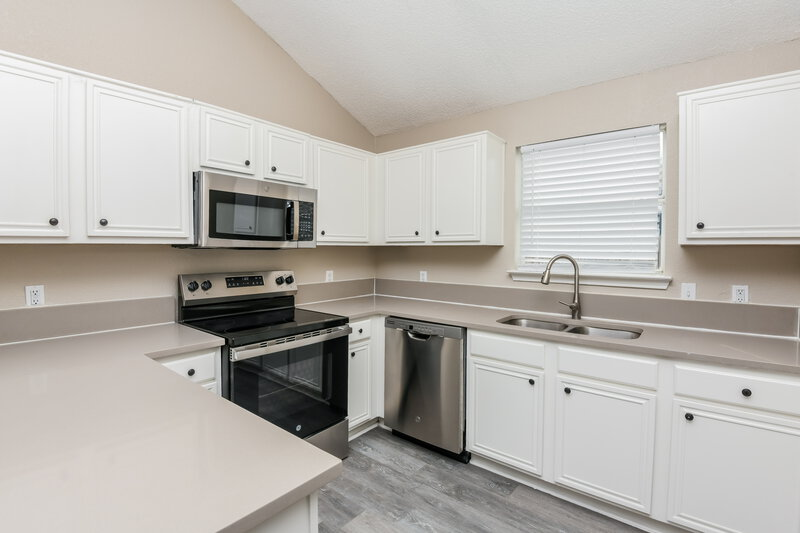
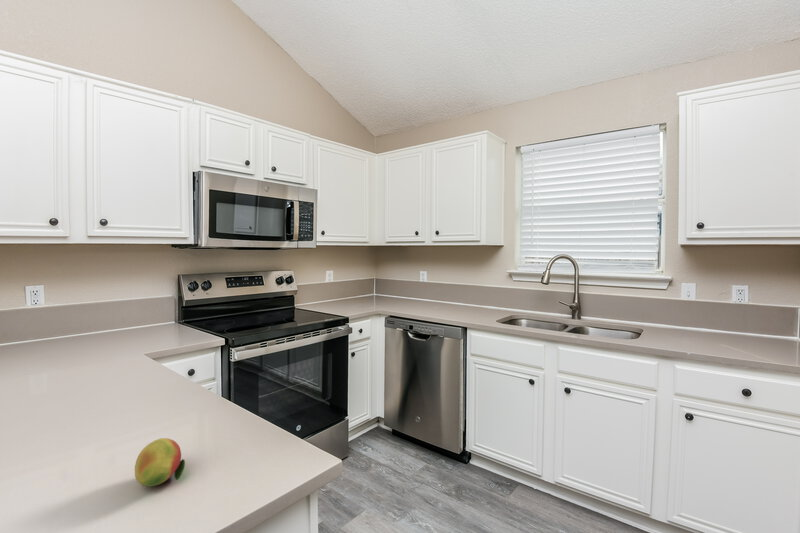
+ fruit (159, 460)
